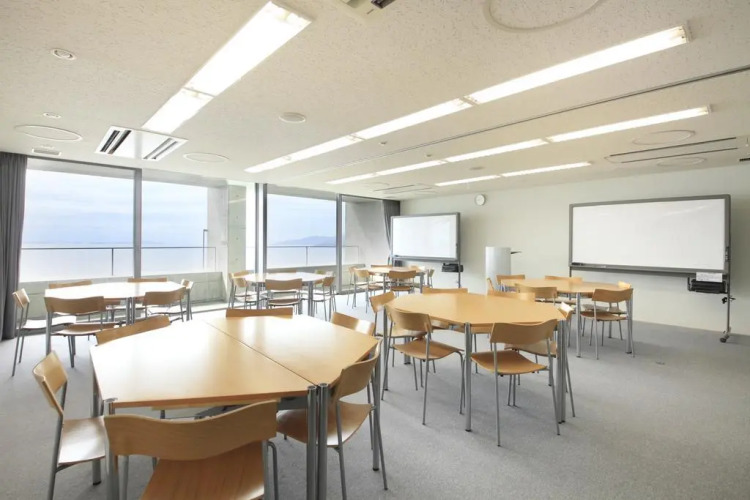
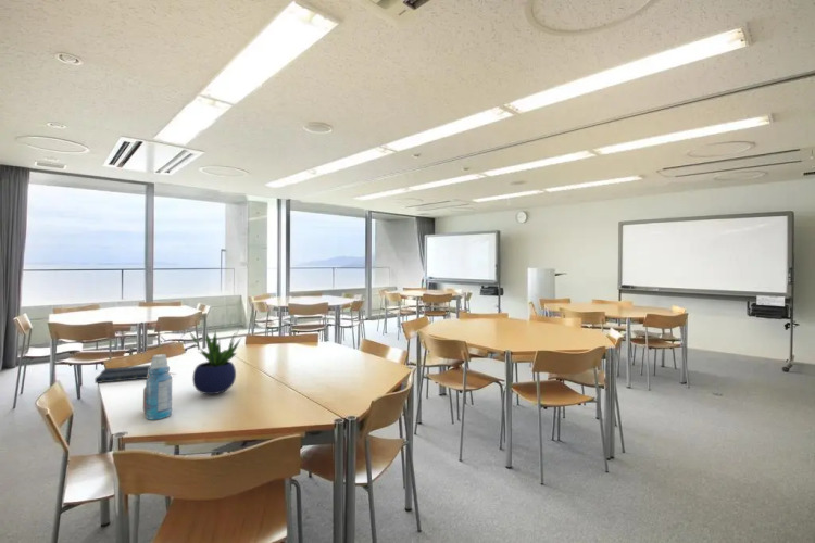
+ book (140, 371)
+ bottle (155, 383)
+ potted plant (218, 359)
